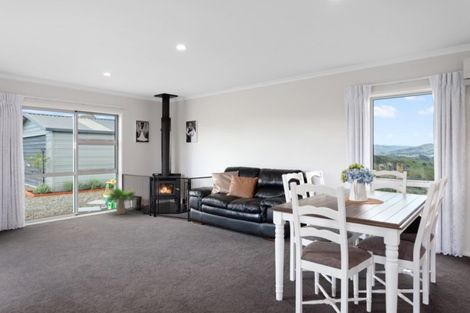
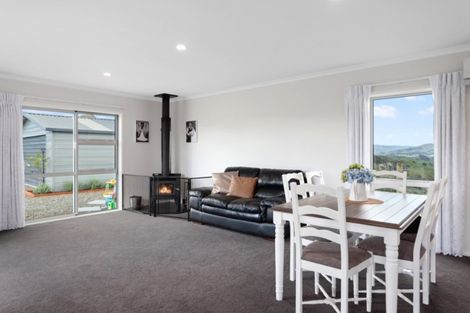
- potted plant (120, 199)
